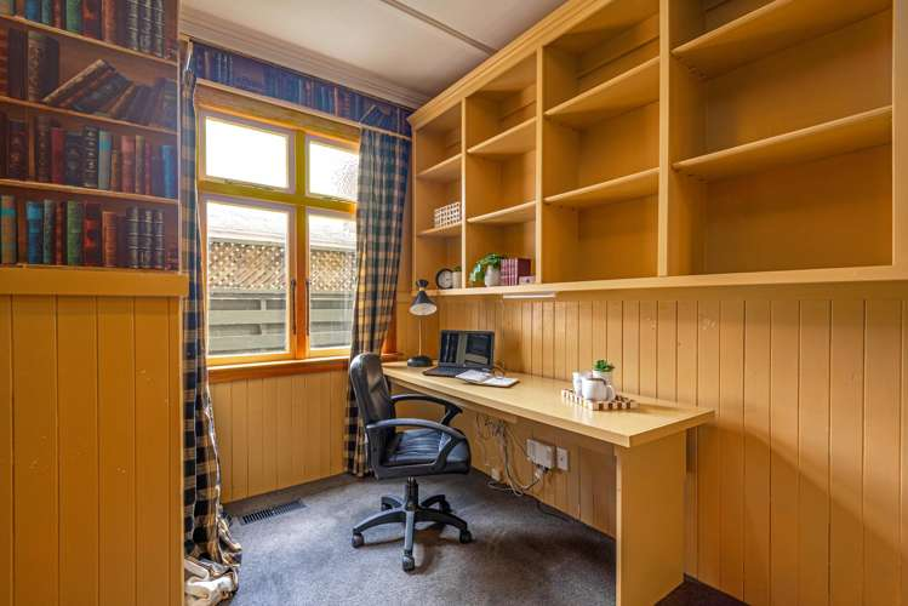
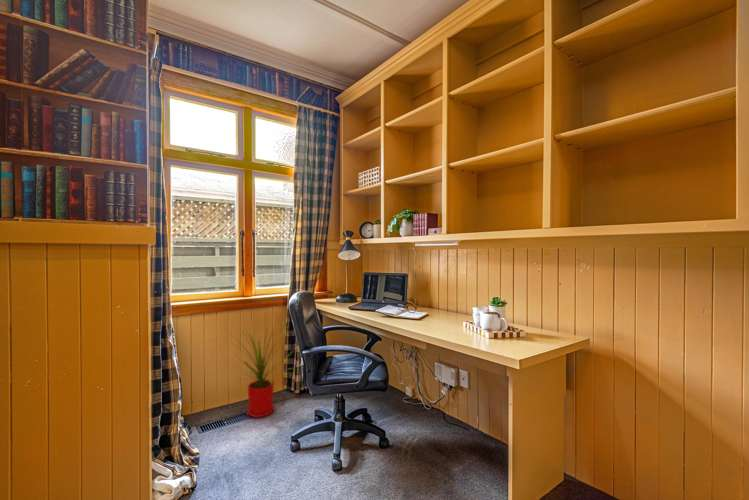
+ house plant (260, 366)
